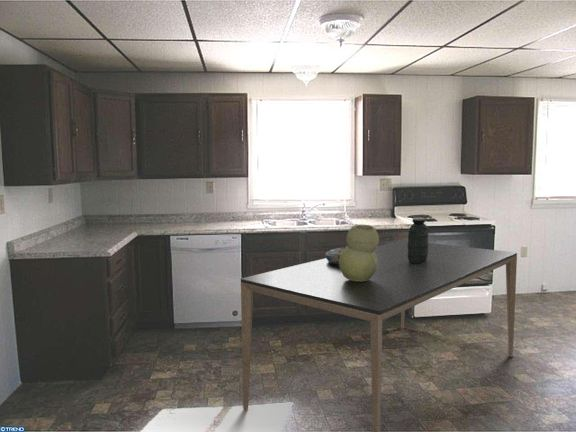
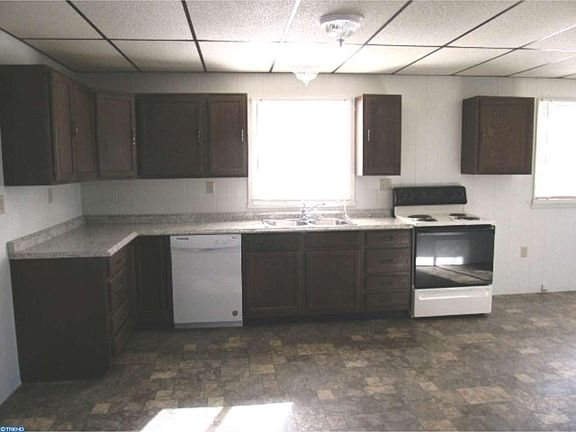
- dining table (401, 322)
- vase (358, 252)
- decorative bowl (340, 254)
- water jug (418, 239)
